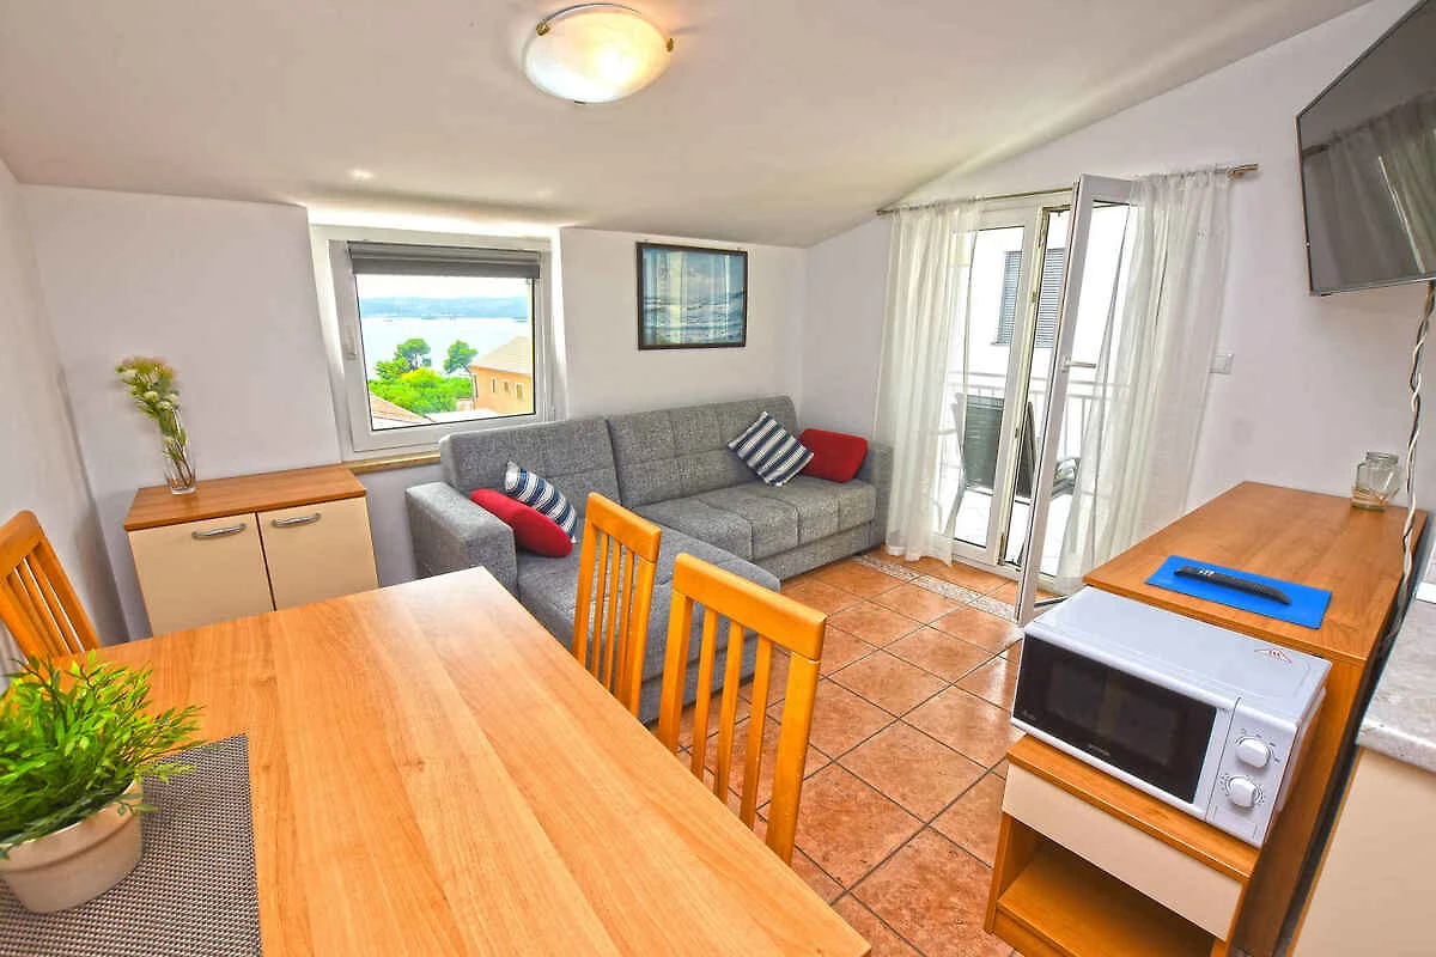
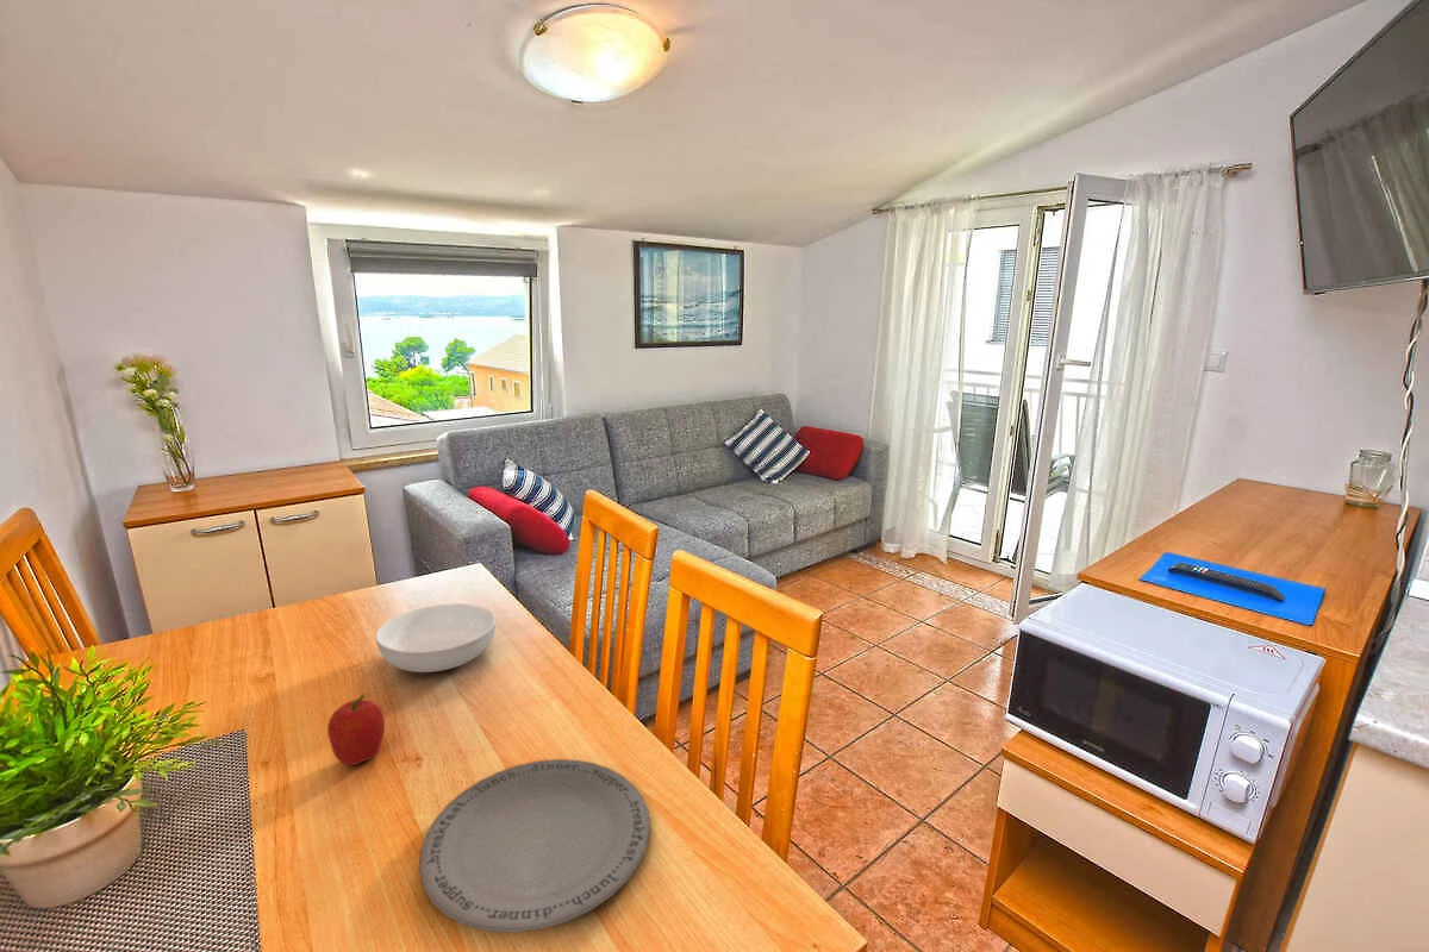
+ serving bowl (438, 641)
+ plate (539, 835)
+ fruit (356, 728)
